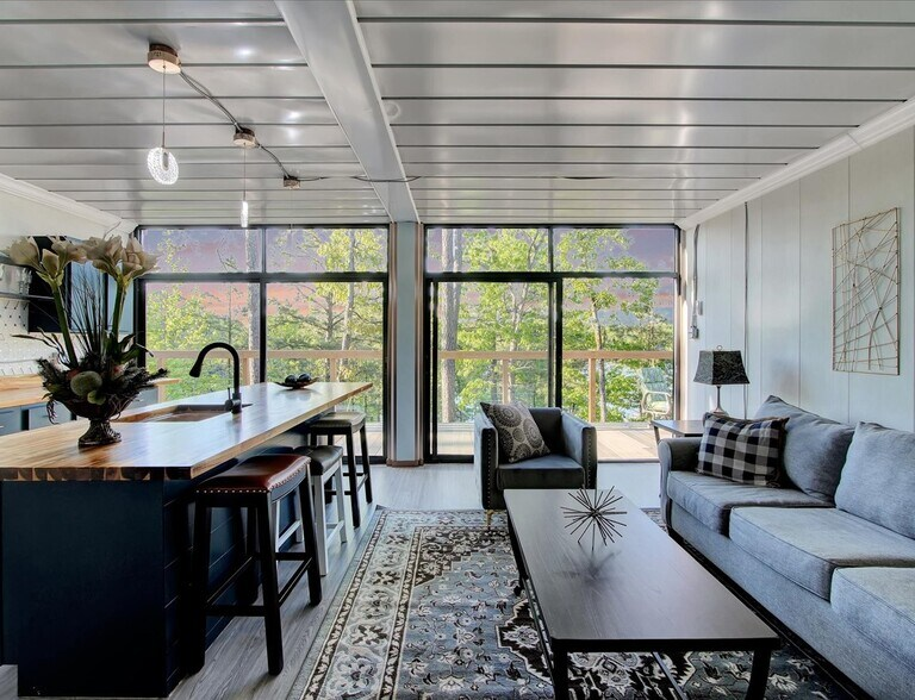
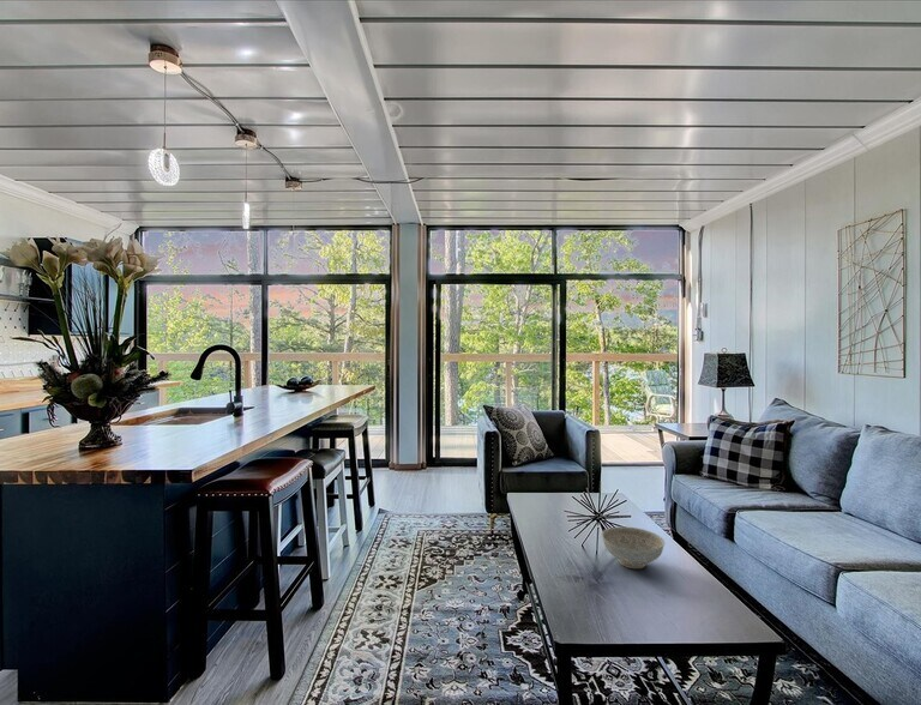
+ decorative bowl (632, 550)
